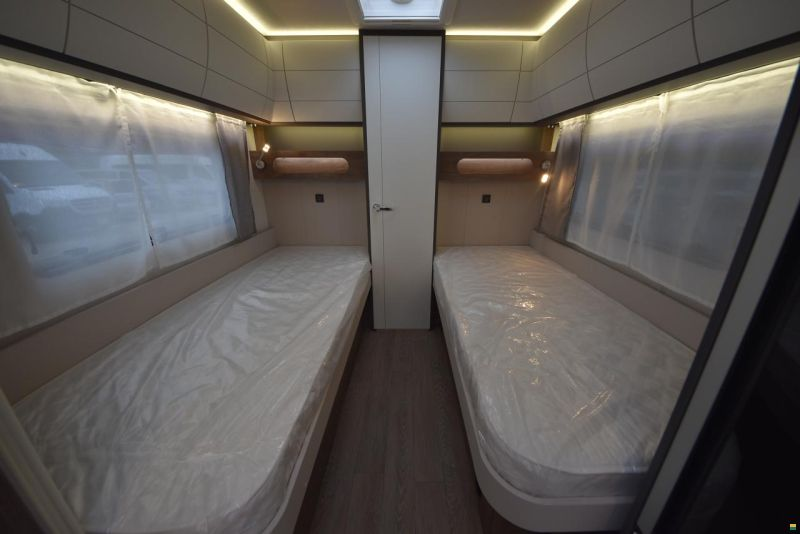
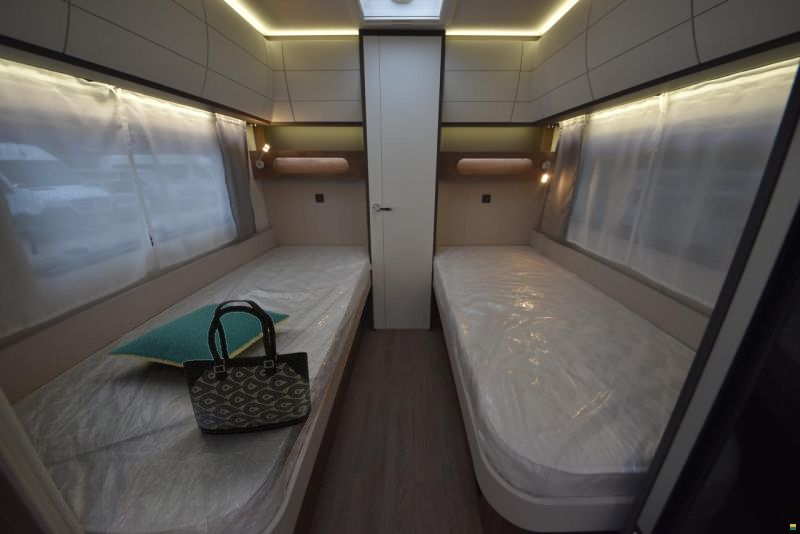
+ pillow (208, 330)
+ tote bag (247, 365)
